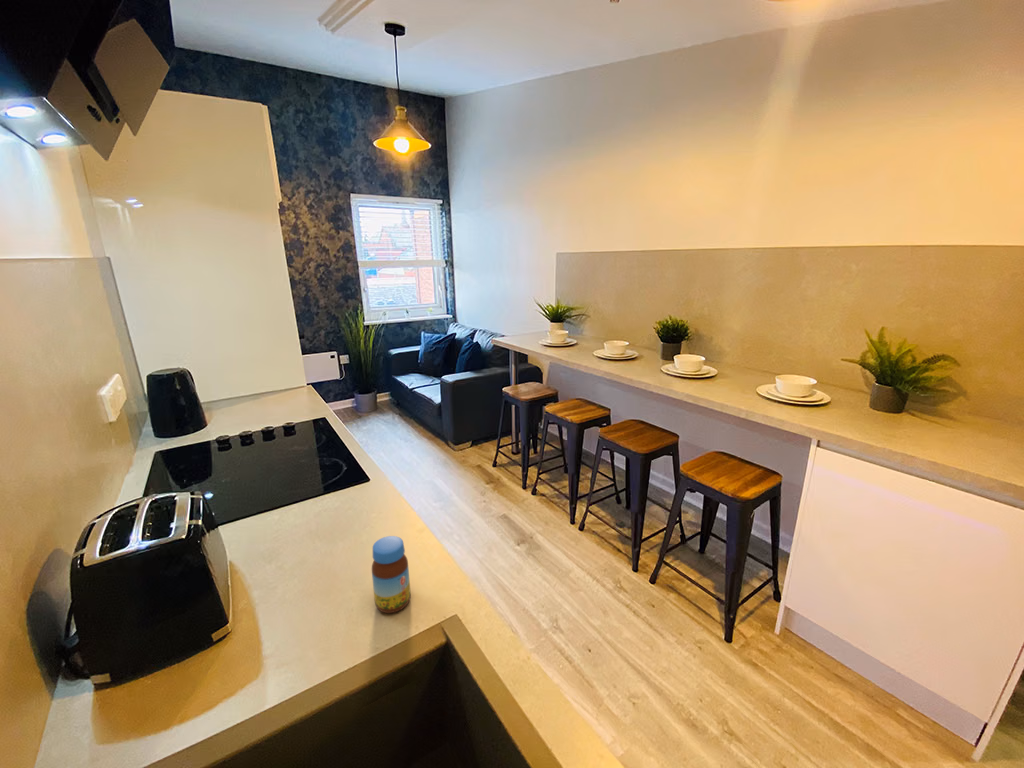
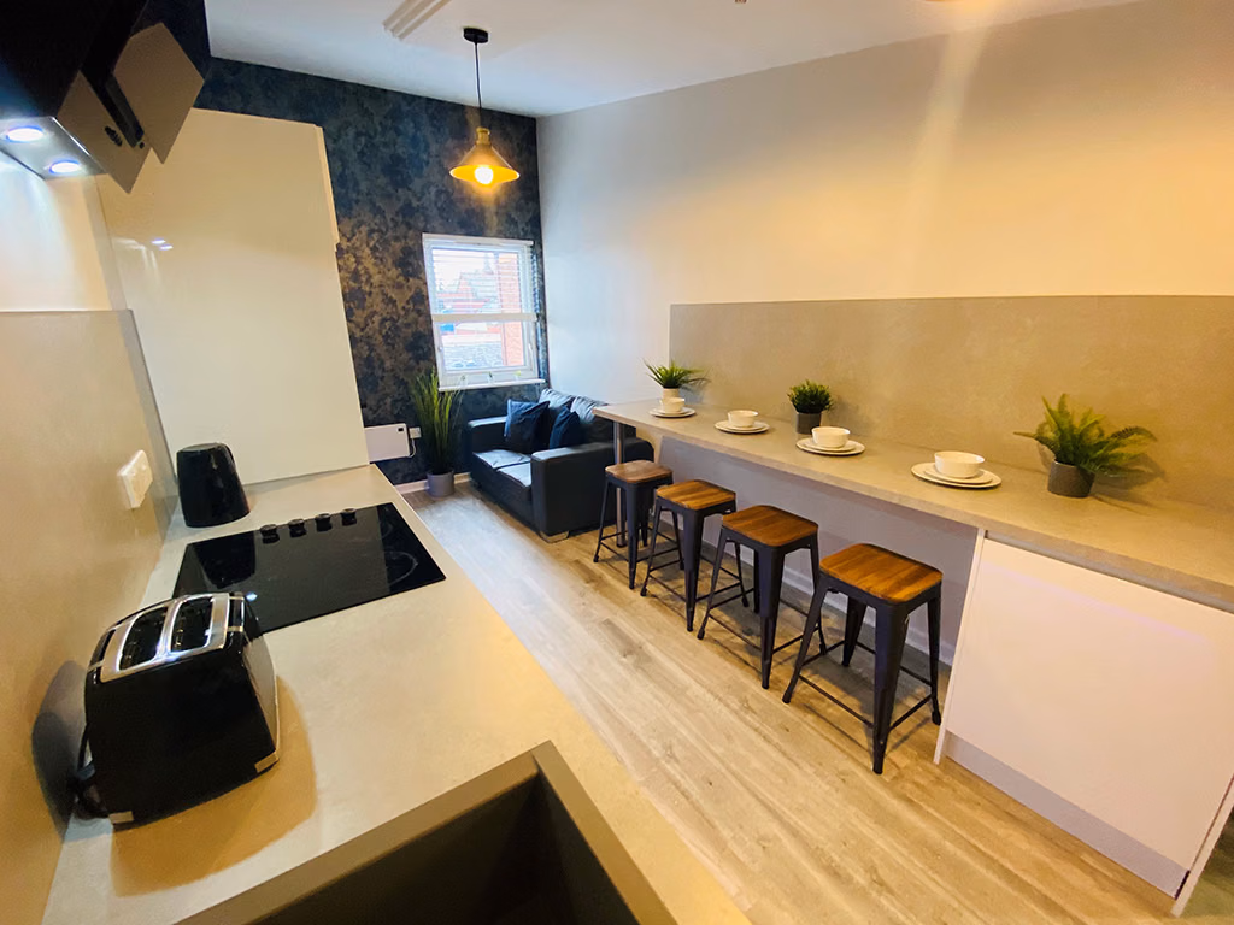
- jar (390, 573)
